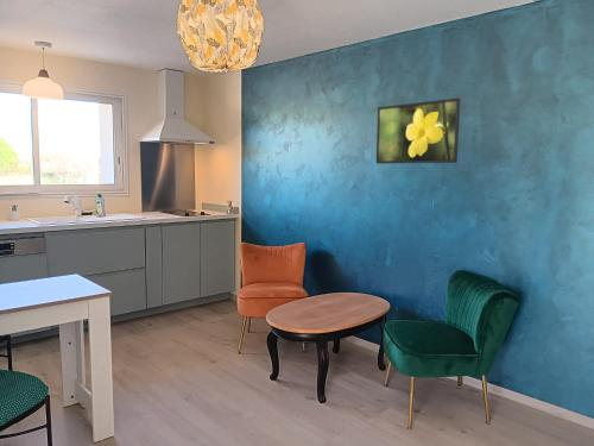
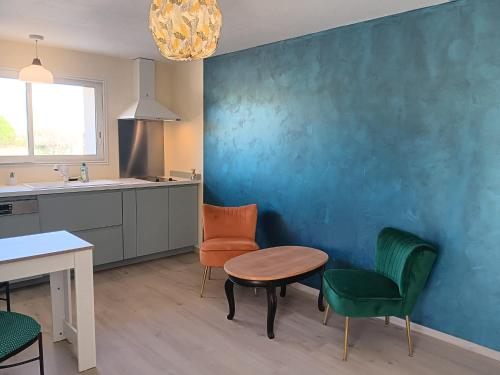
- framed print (415, 133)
